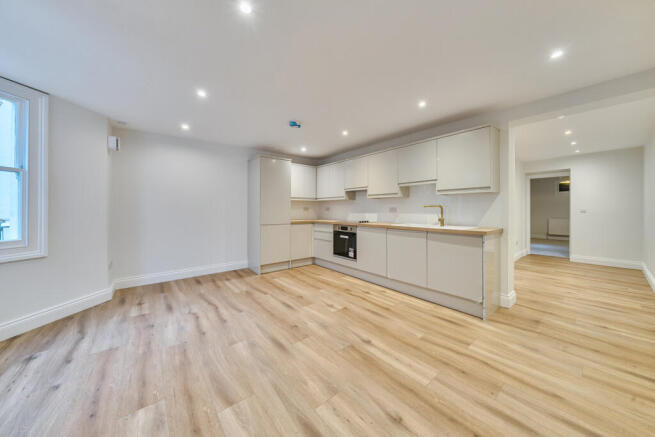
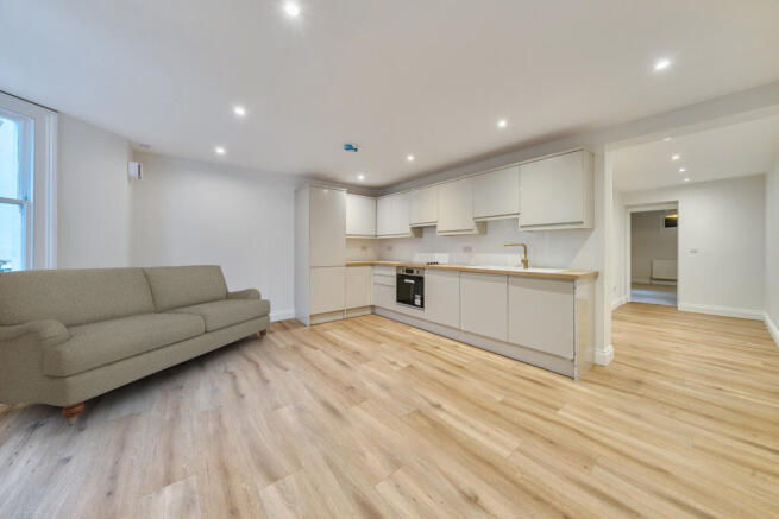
+ sofa (163, 316)
